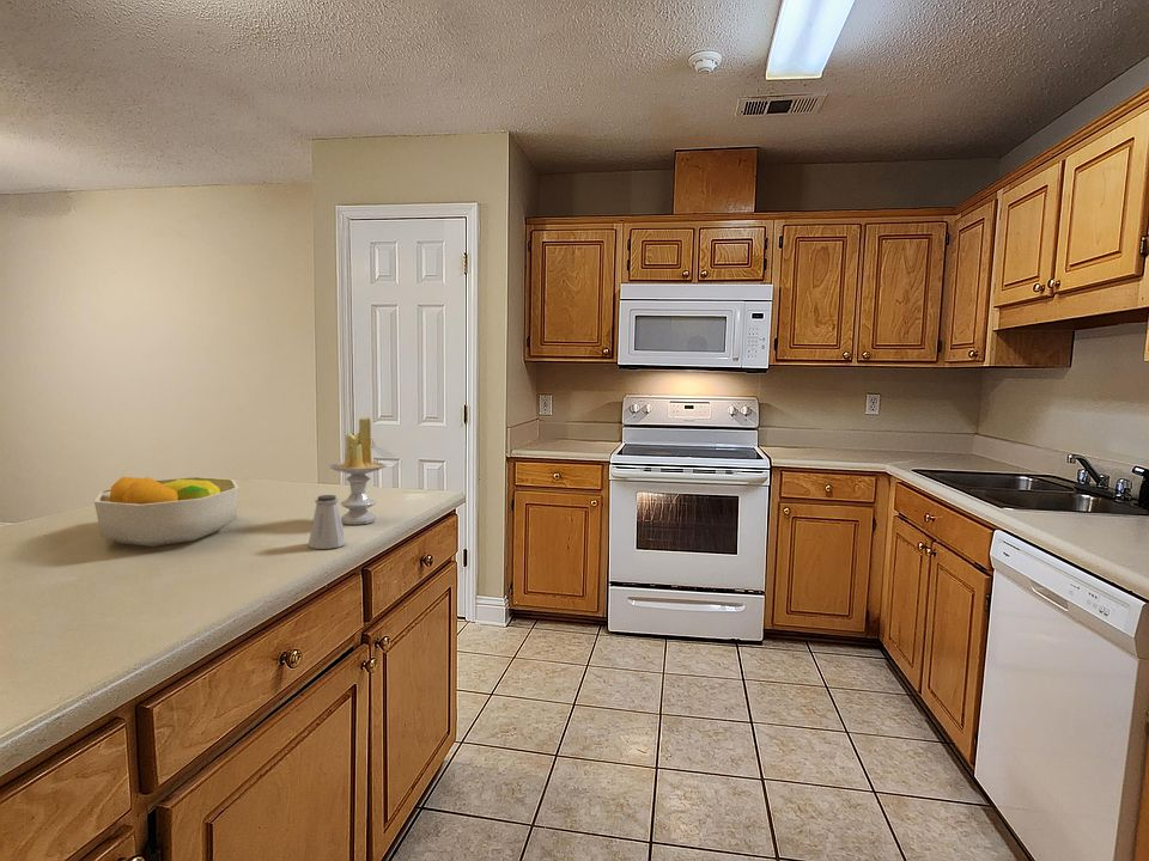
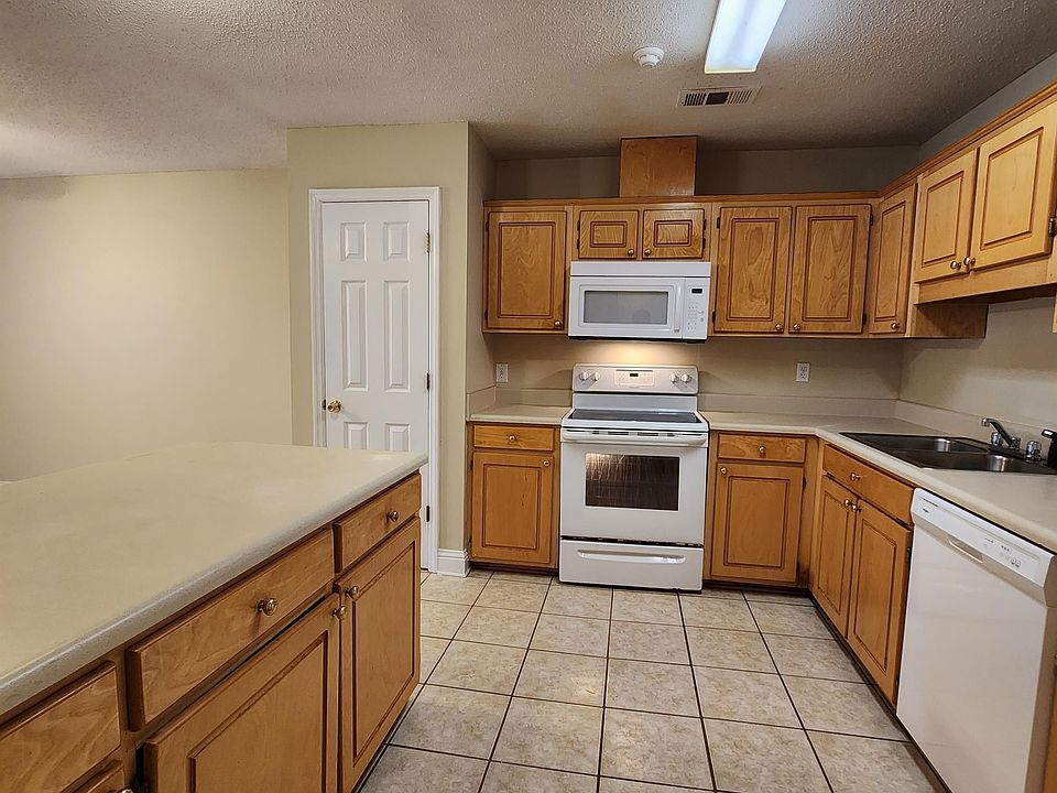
- candle (358, 469)
- fruit bowl (171, 500)
- saltshaker (327, 520)
